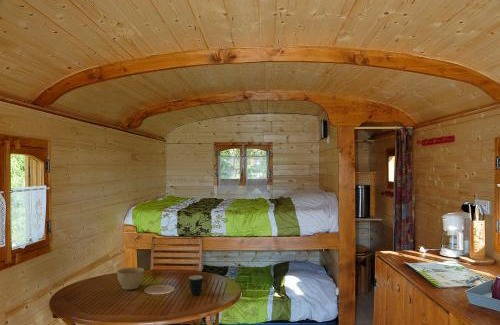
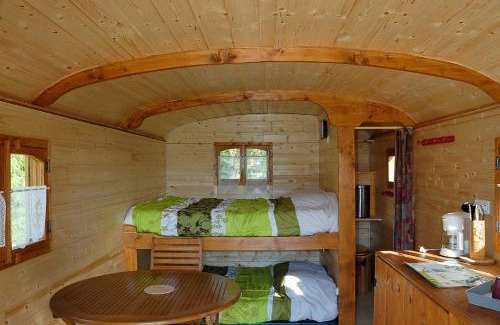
- planter bowl (130, 278)
- mug (198, 285)
